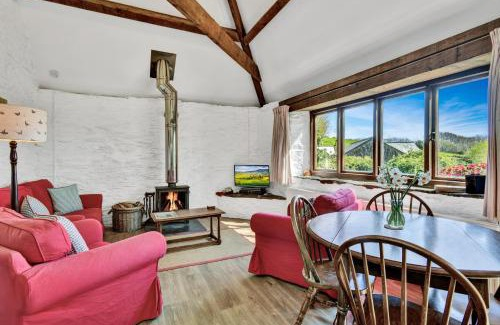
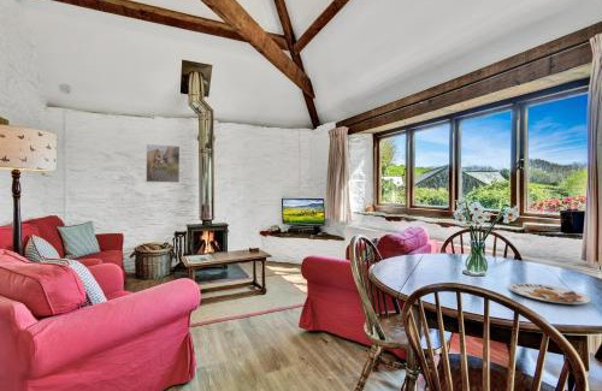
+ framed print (163, 164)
+ plate (547, 294)
